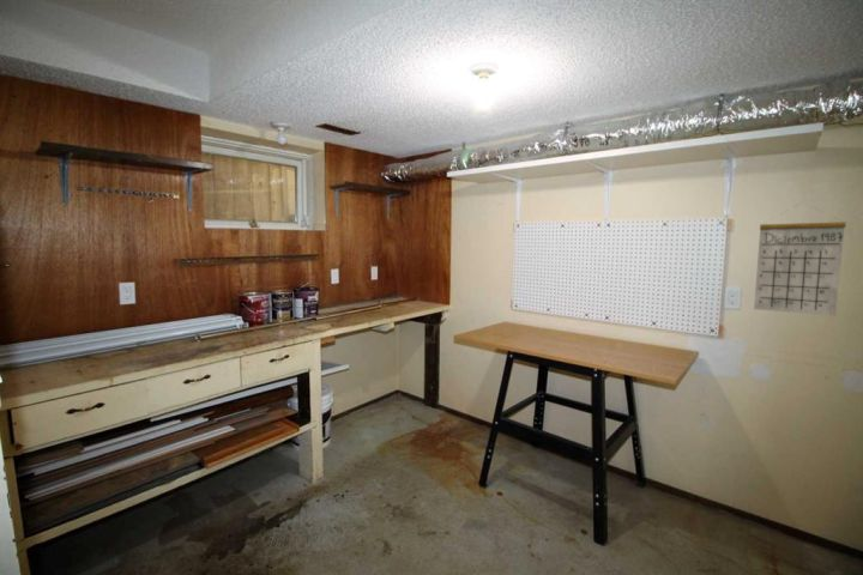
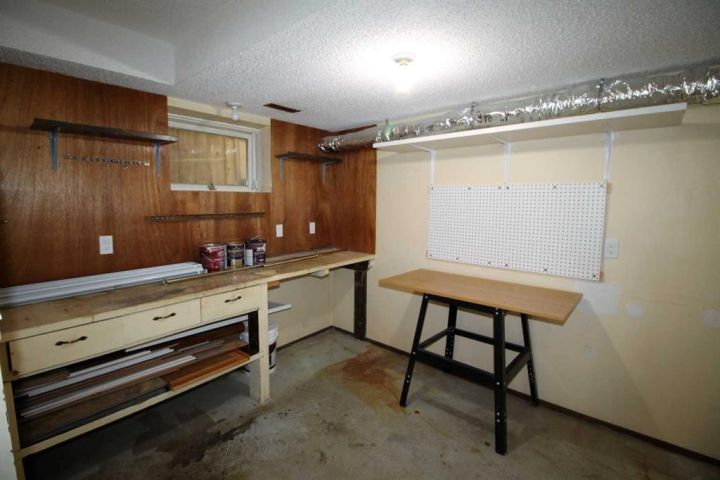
- calendar (797, 258)
